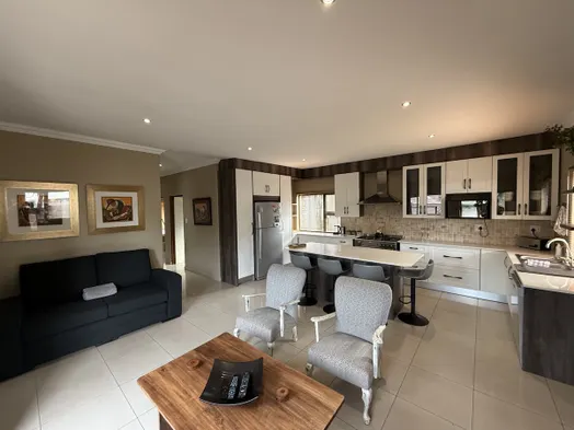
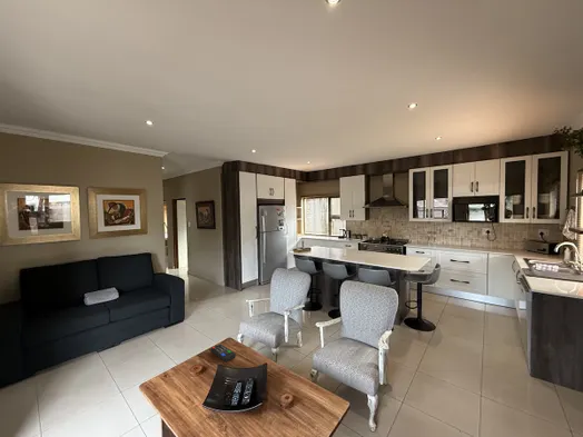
+ remote control (223, 351)
